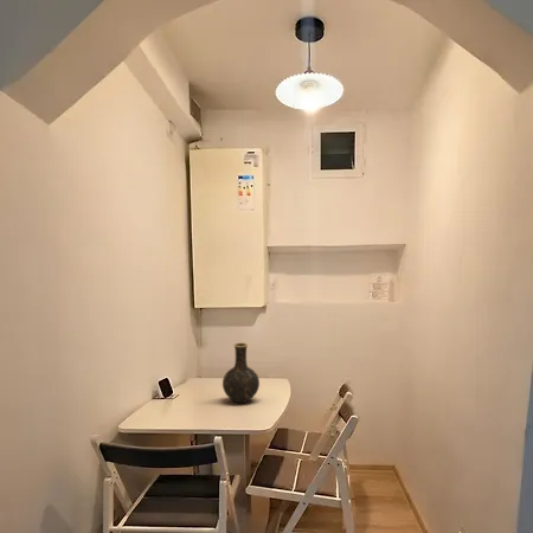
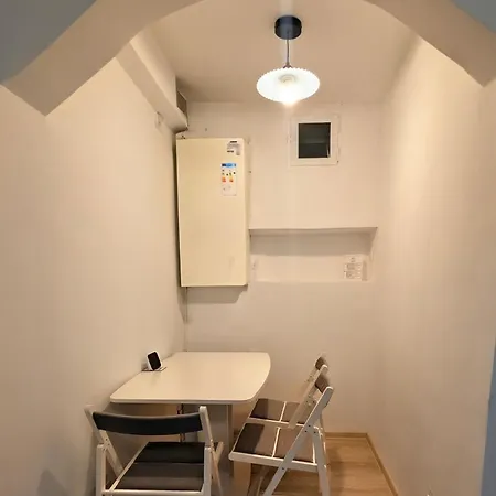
- vase (240, 372)
